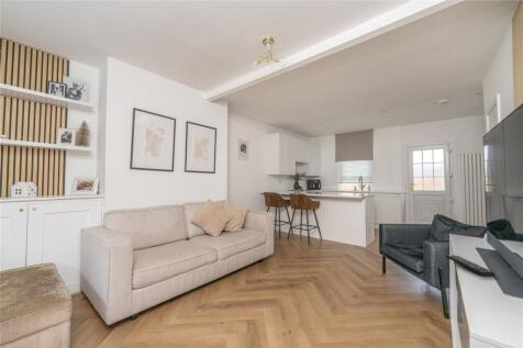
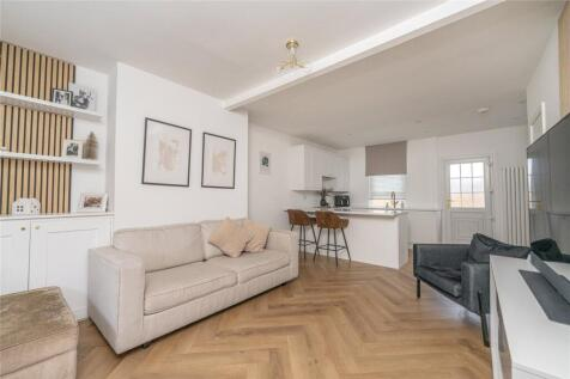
- remote control (467, 265)
